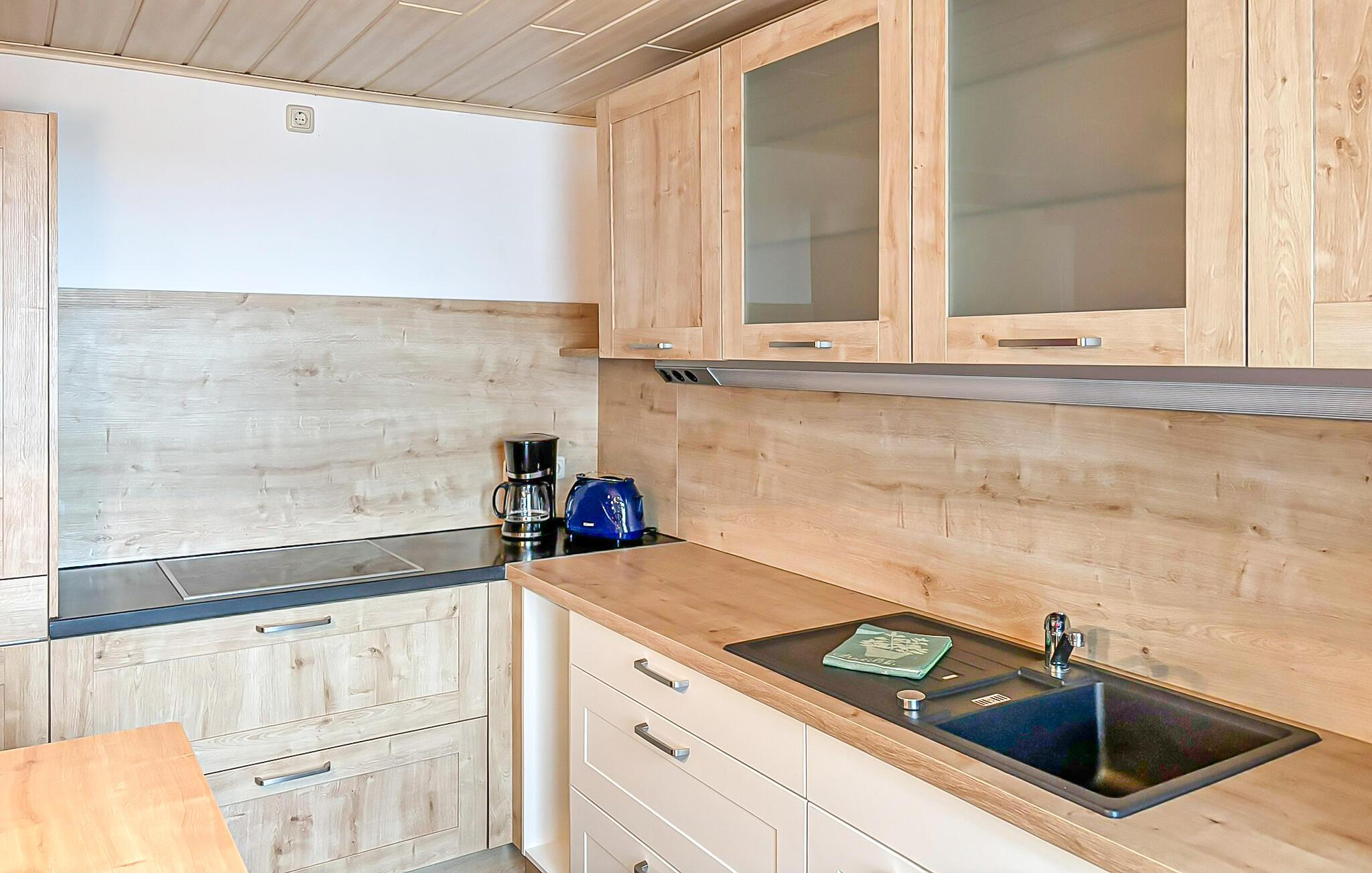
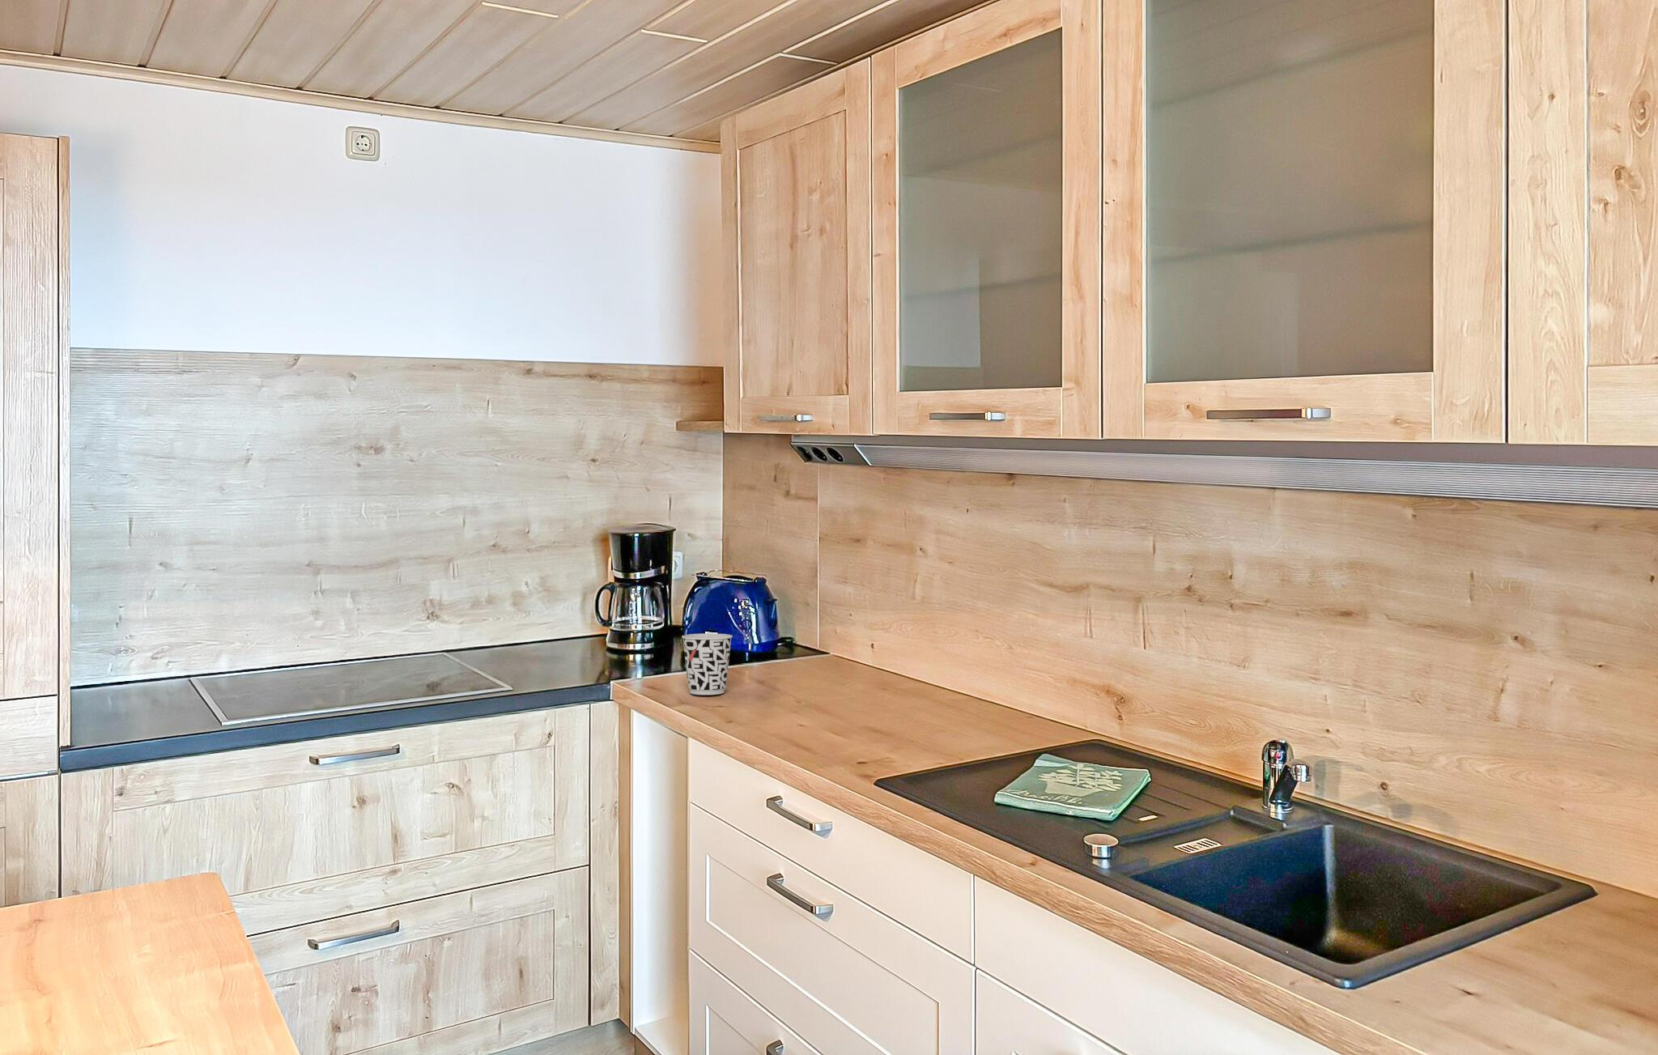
+ cup (707, 663)
